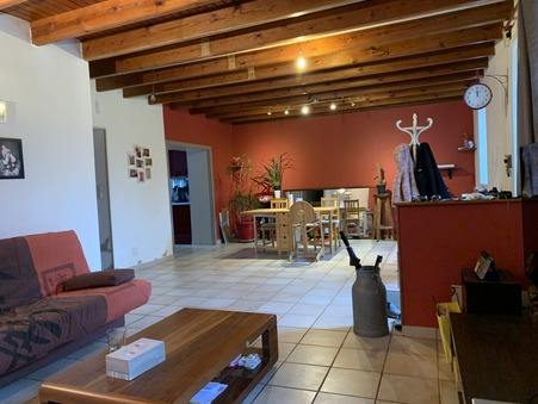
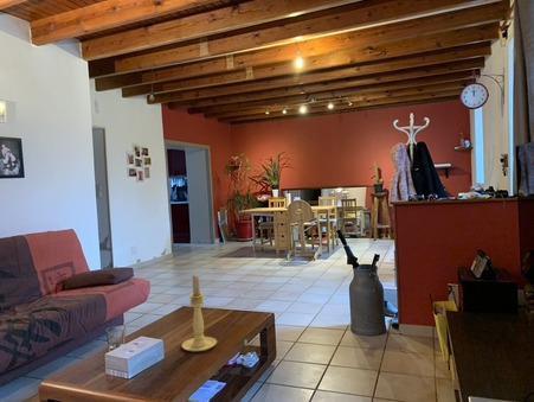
+ candle holder (197, 310)
